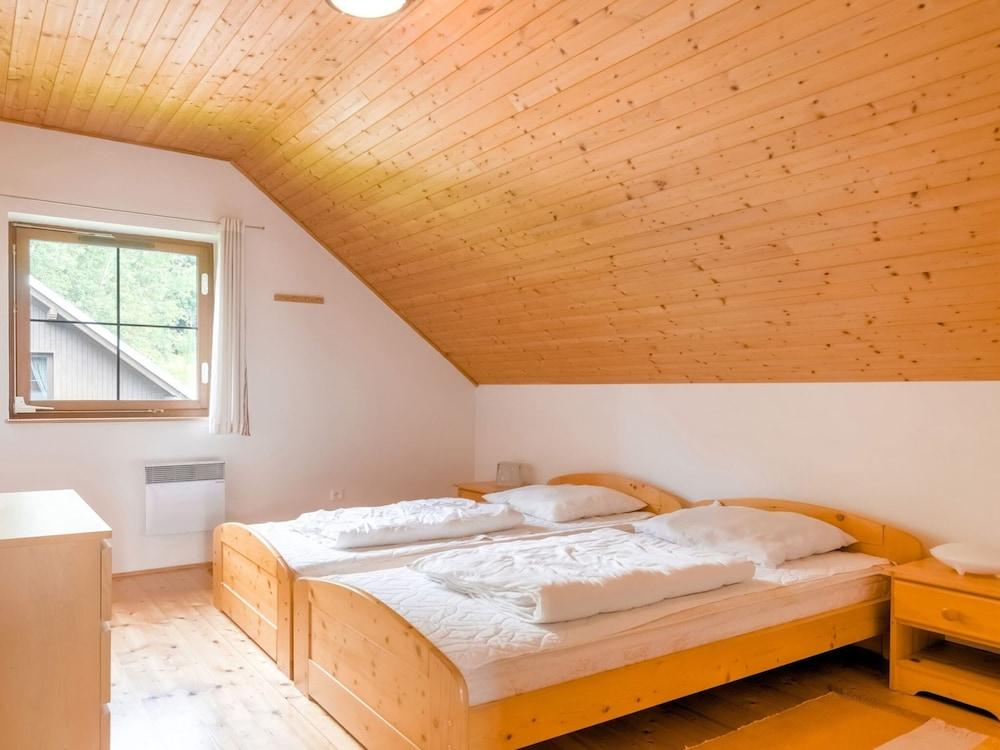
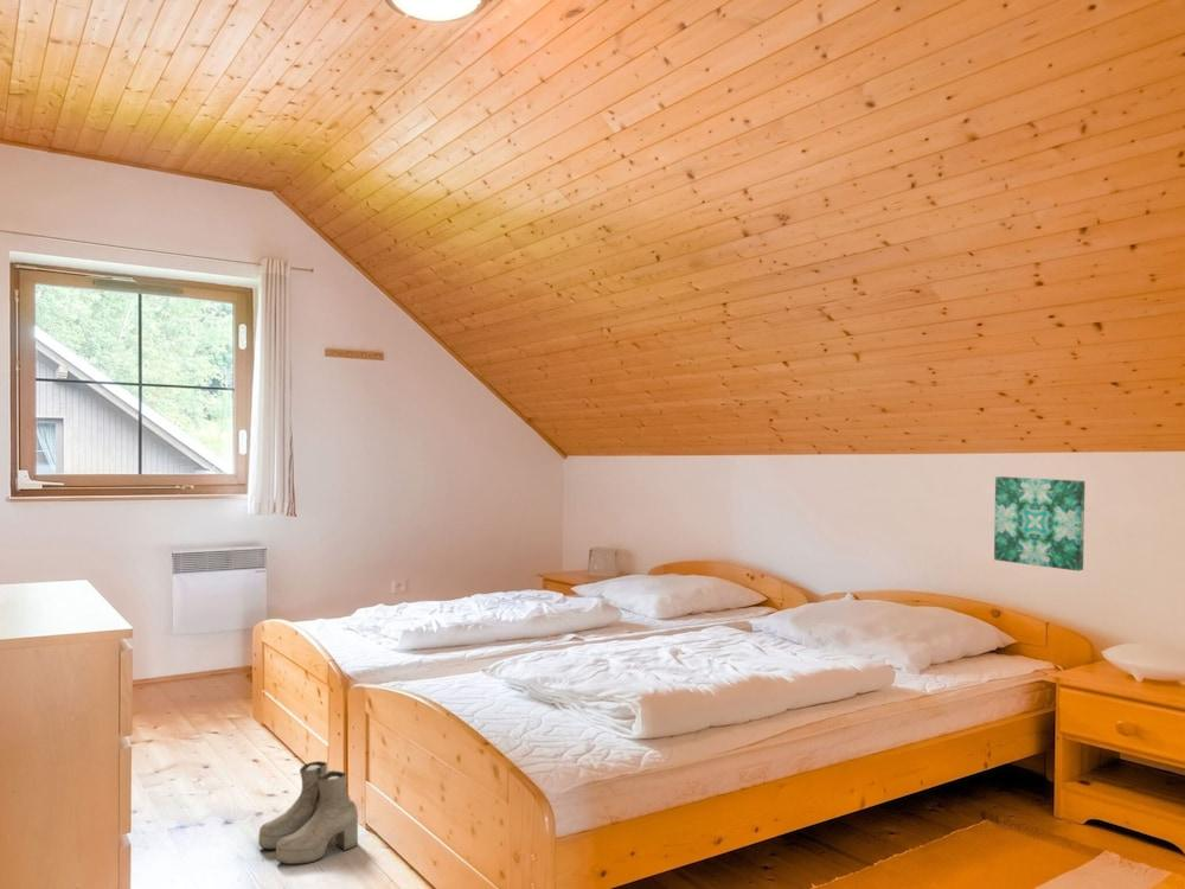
+ wall art (1037, 522)
+ boots (308, 808)
